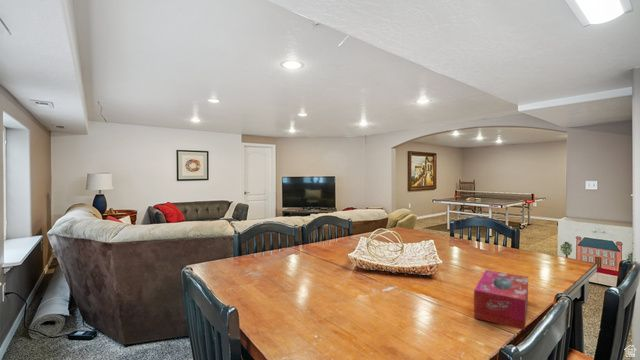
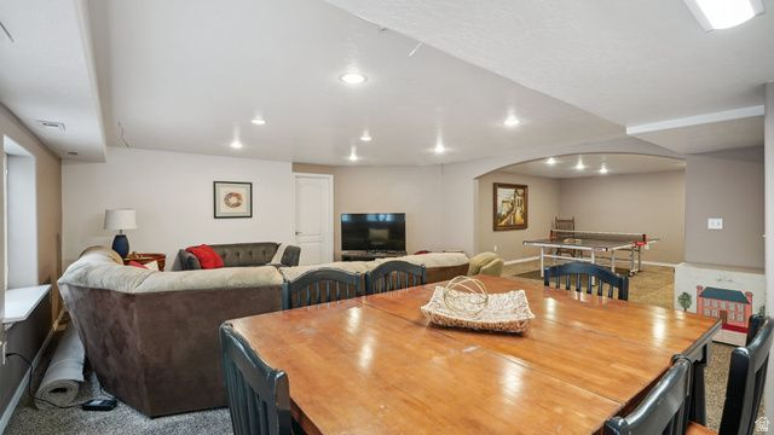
- tissue box (502, 295)
